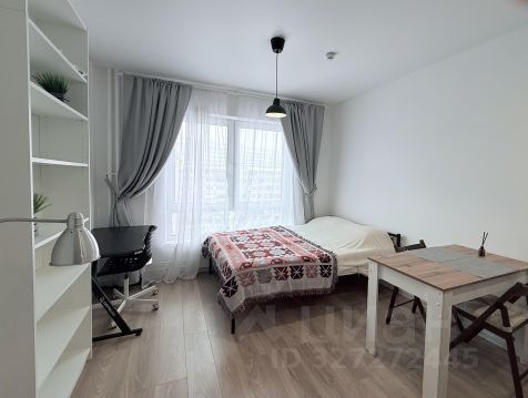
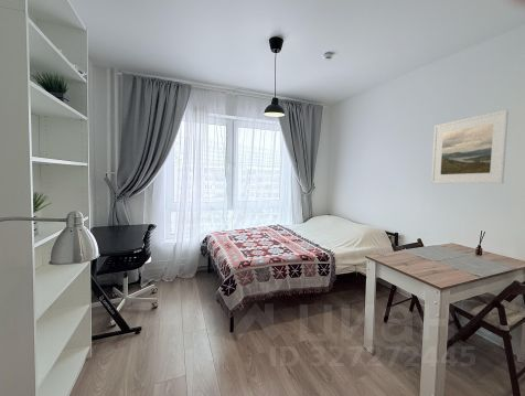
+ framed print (464, 151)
